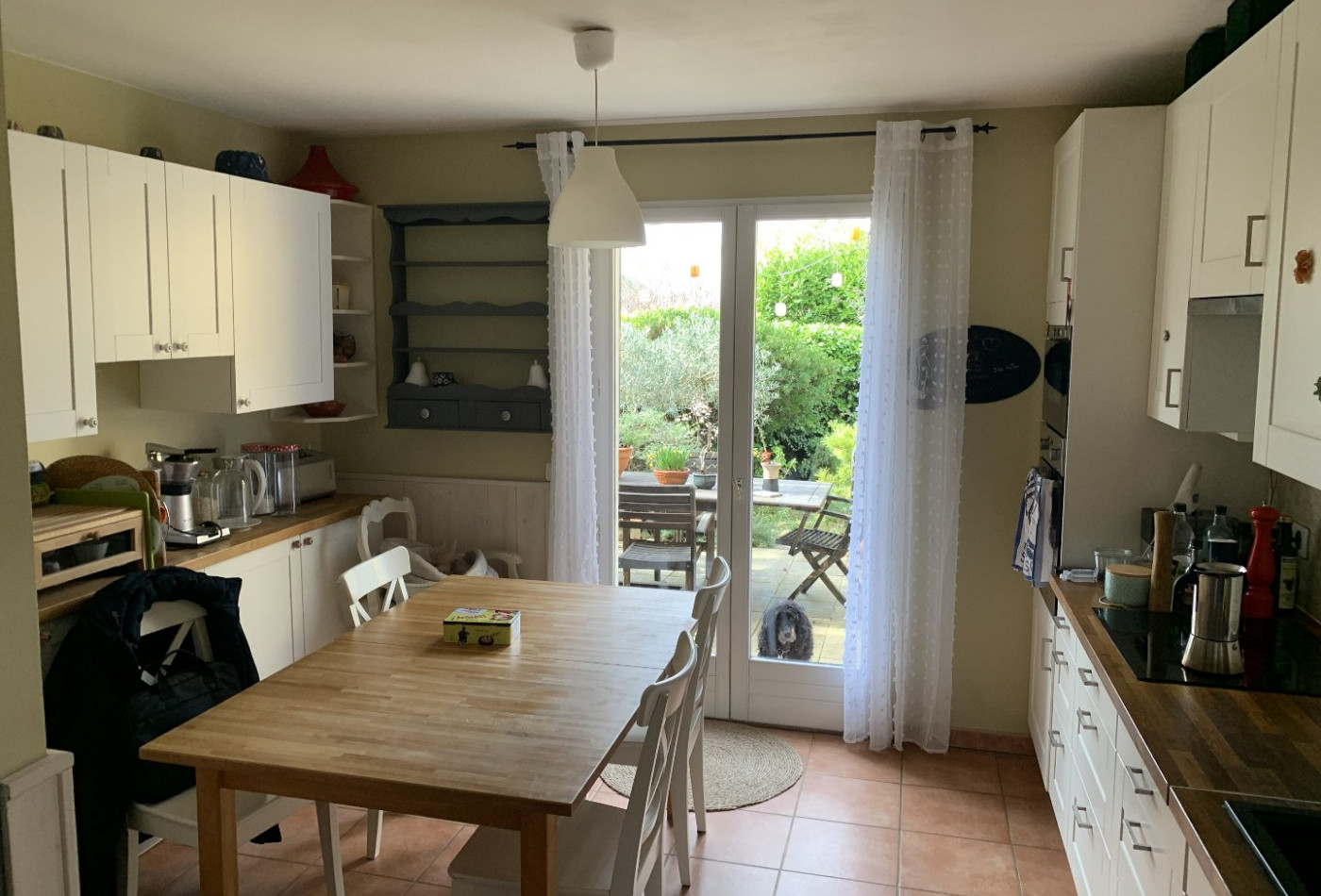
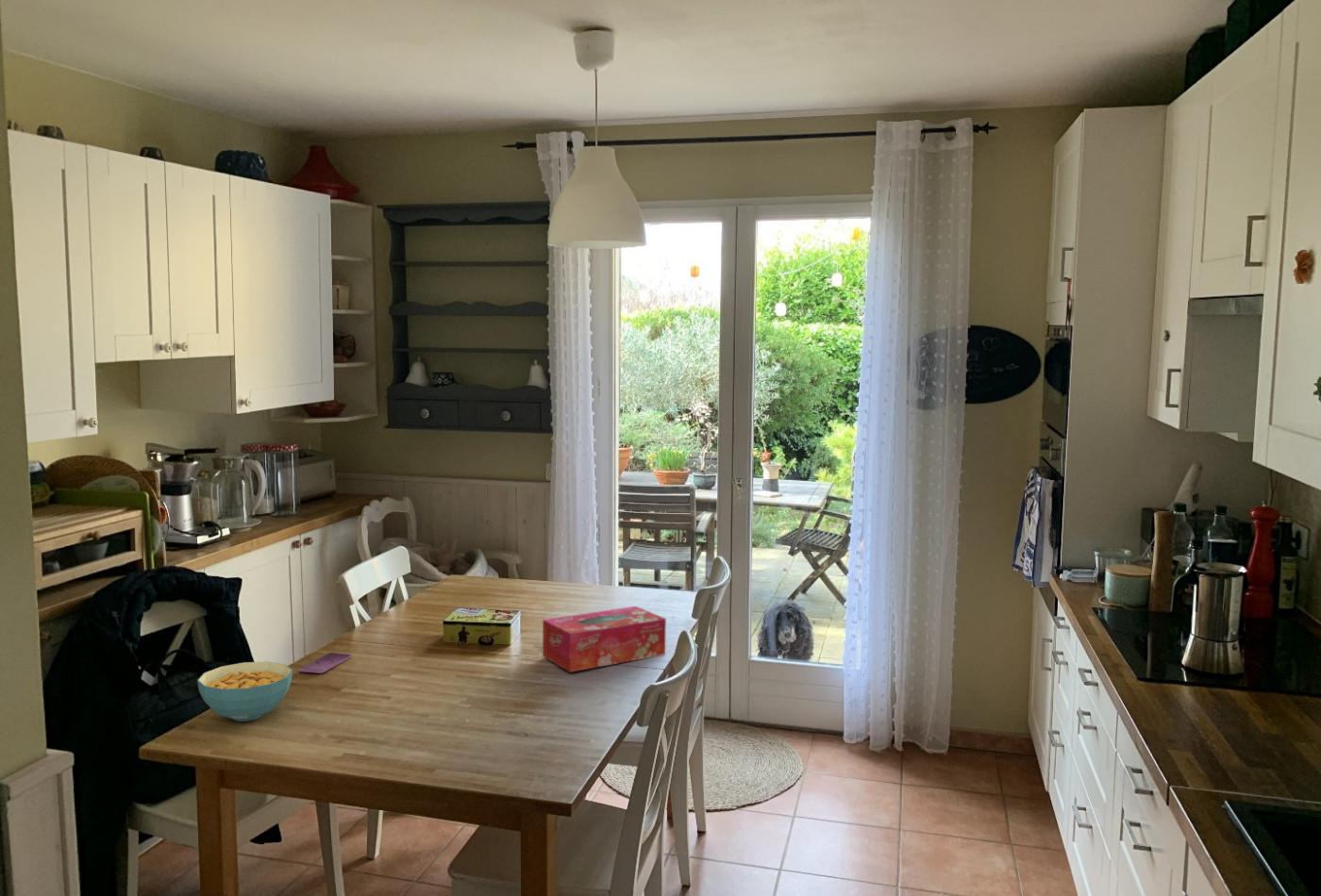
+ smartphone (326, 662)
+ cereal bowl (246, 695)
+ tissue box (604, 637)
